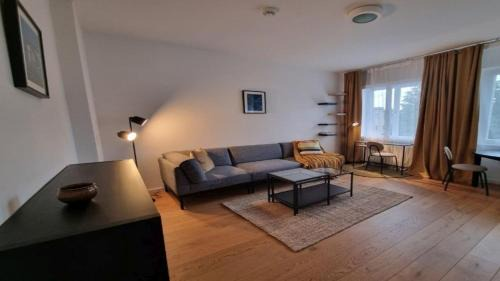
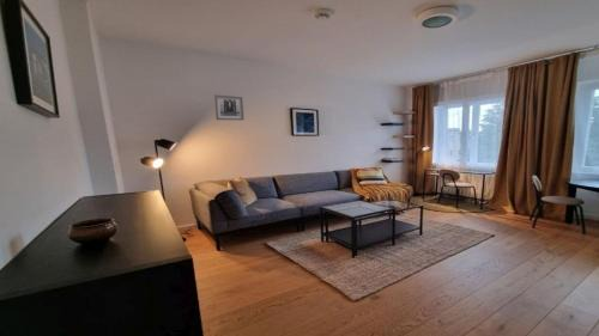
+ wall art (229, 108)
